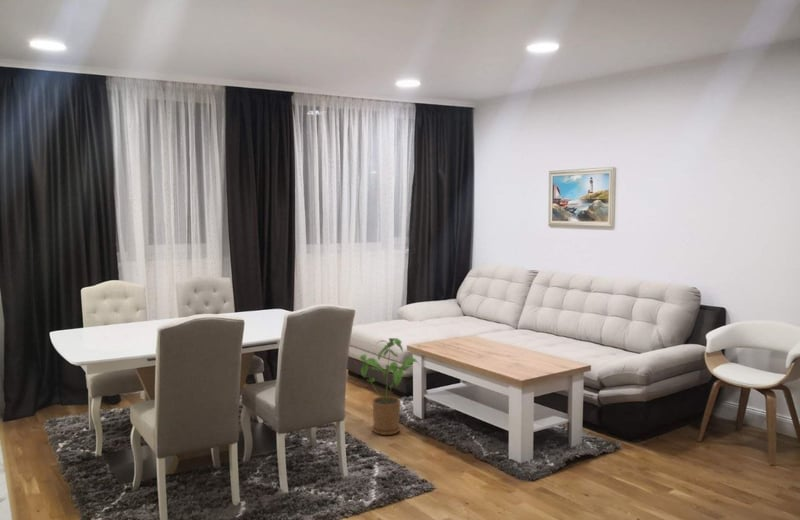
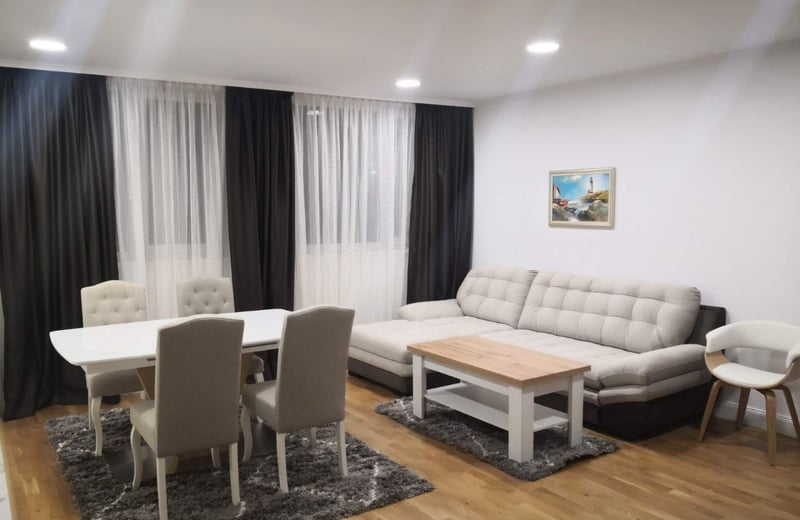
- house plant (390, 386)
